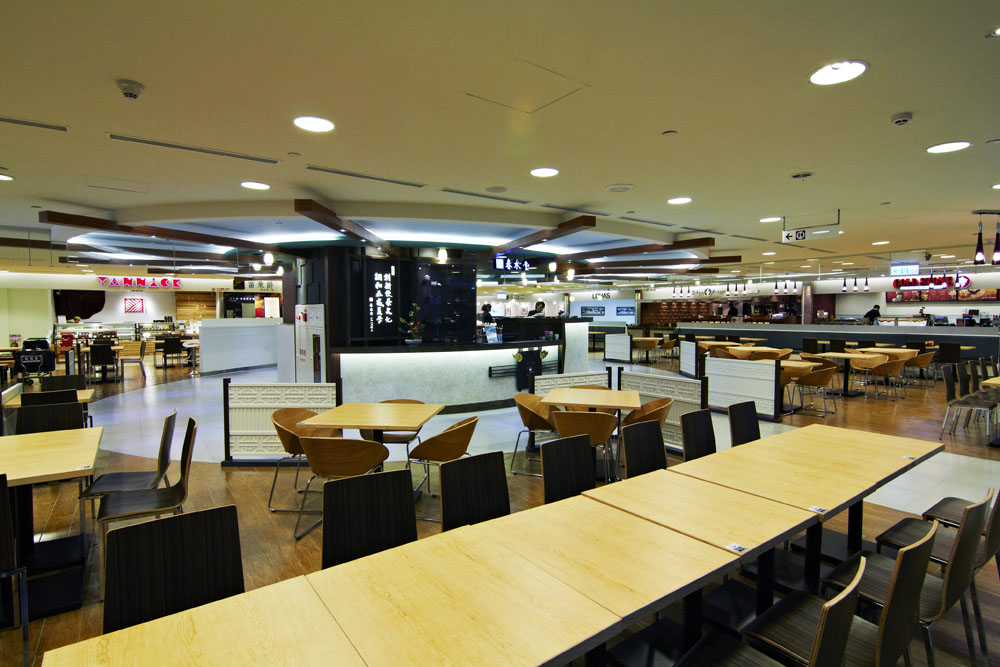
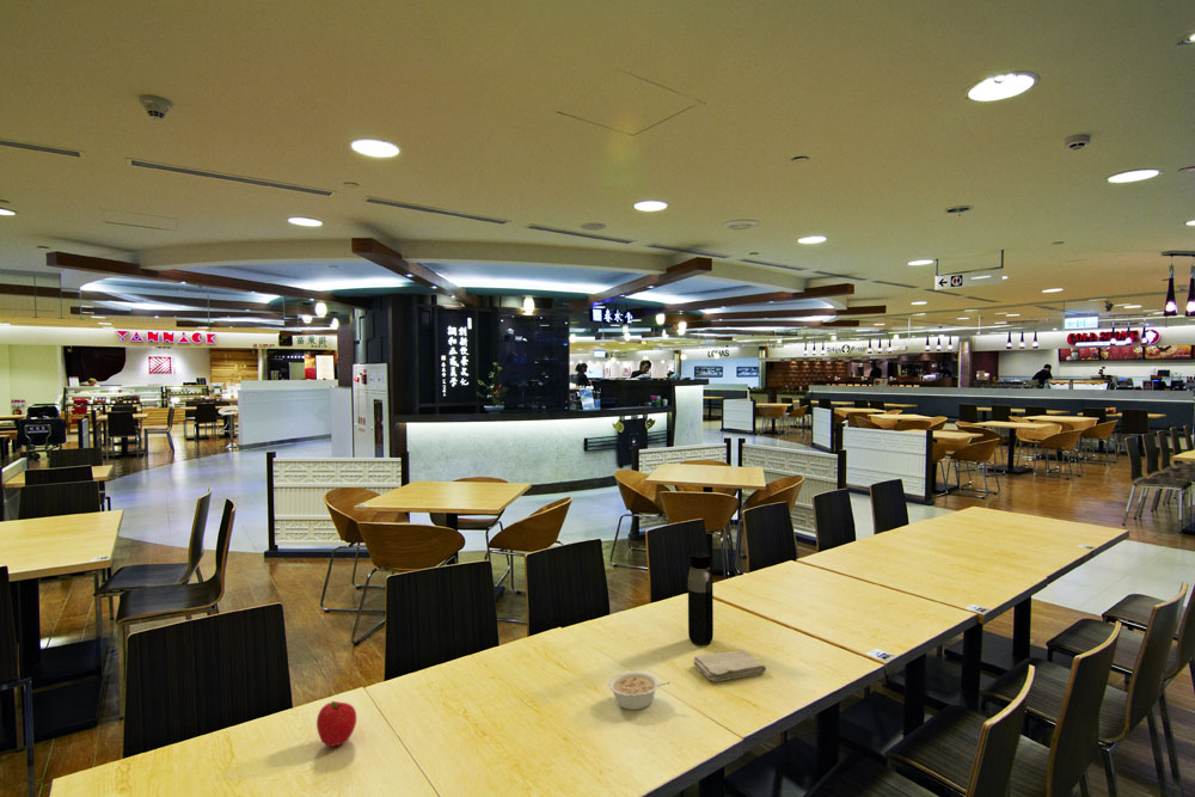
+ legume (636, 689)
+ fruit (337, 722)
+ water bottle (700, 597)
+ washcloth (728, 663)
